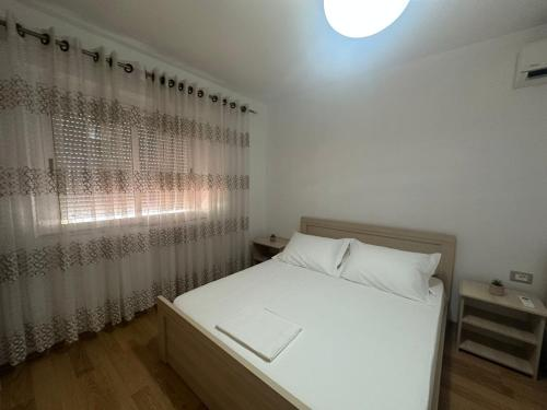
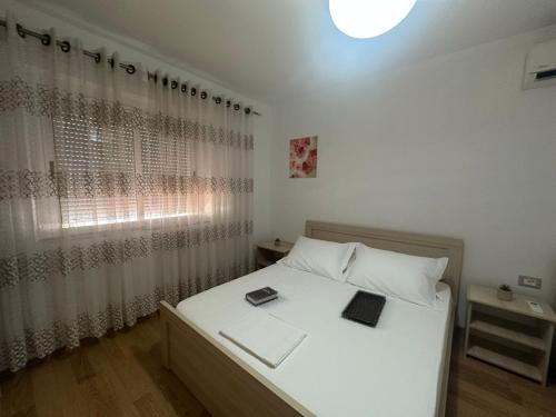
+ serving tray (365, 306)
+ hardback book (261, 295)
+ wall art (302, 158)
